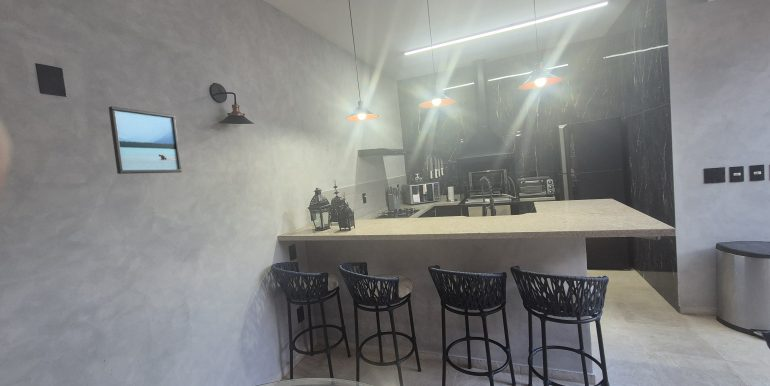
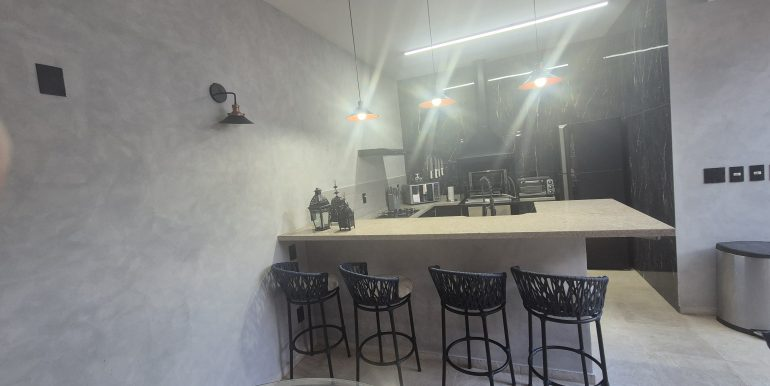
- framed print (148, 142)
